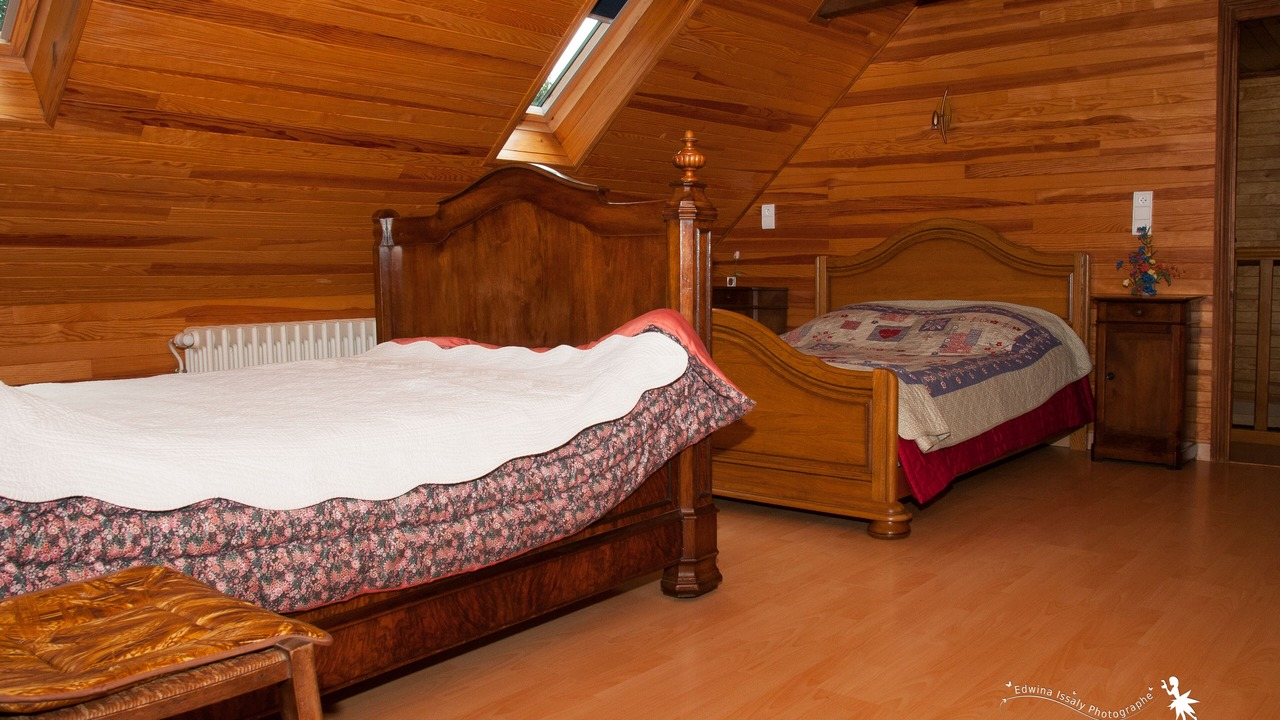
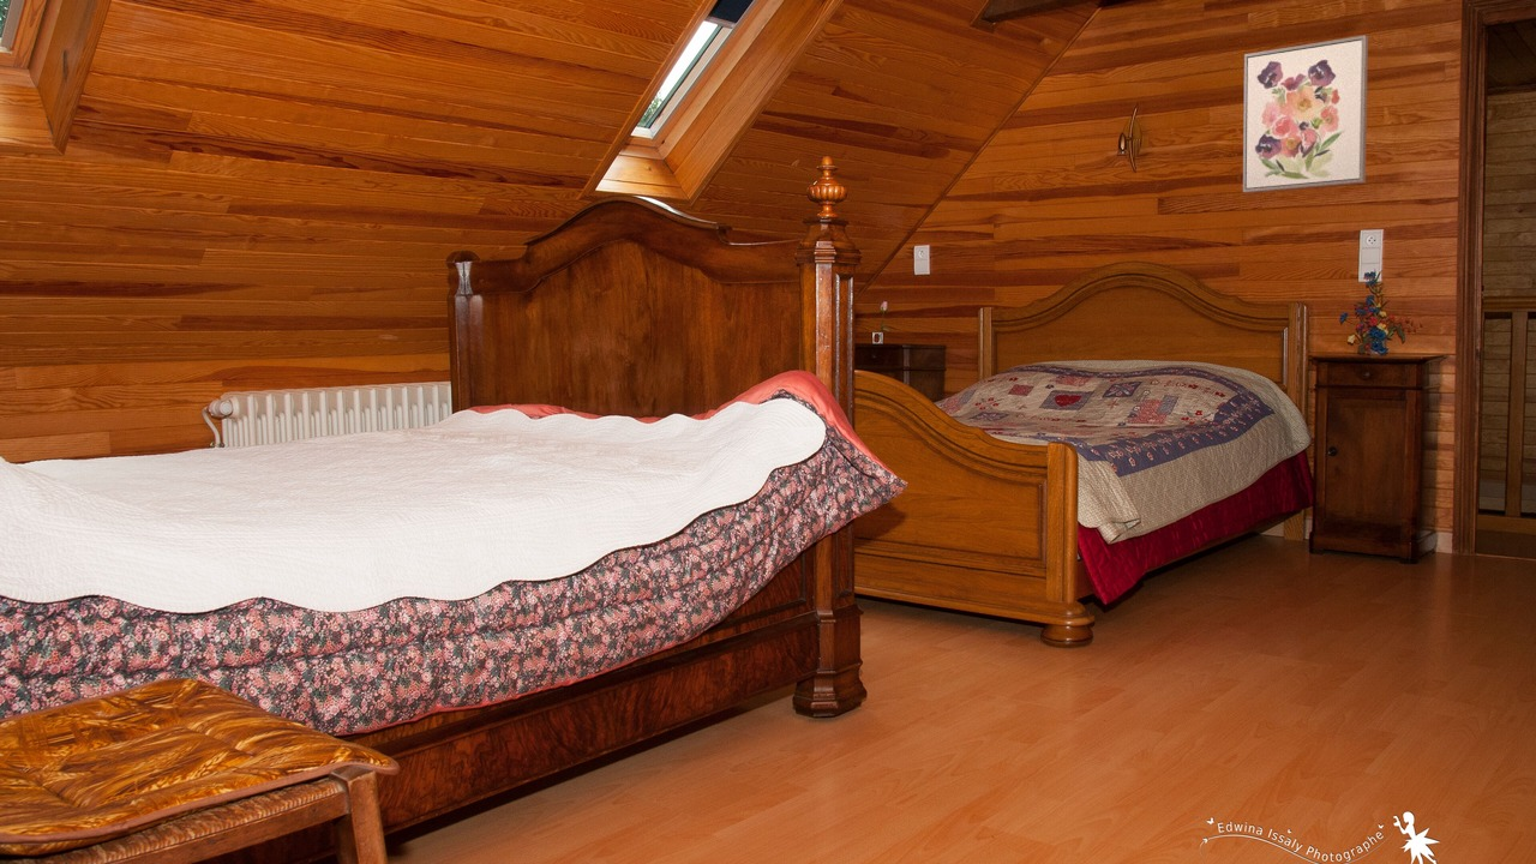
+ wall art (1303, 116)
